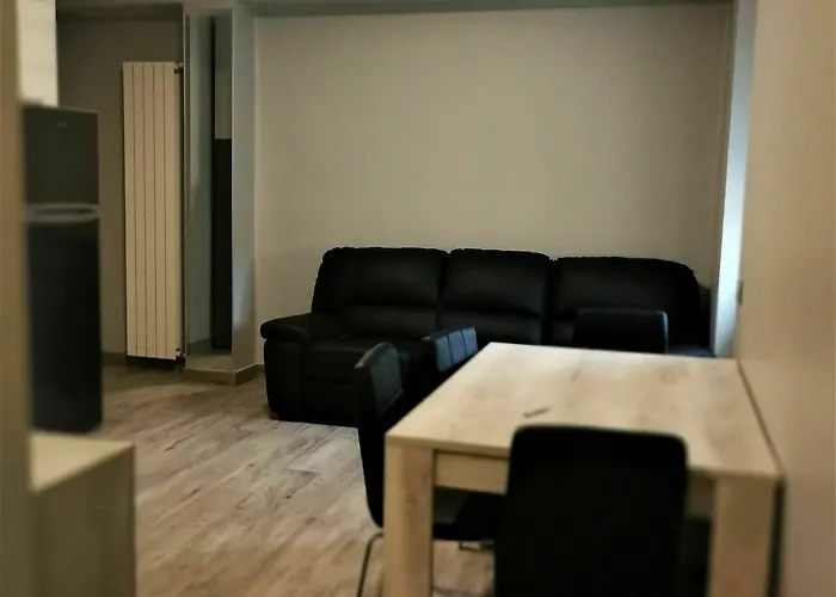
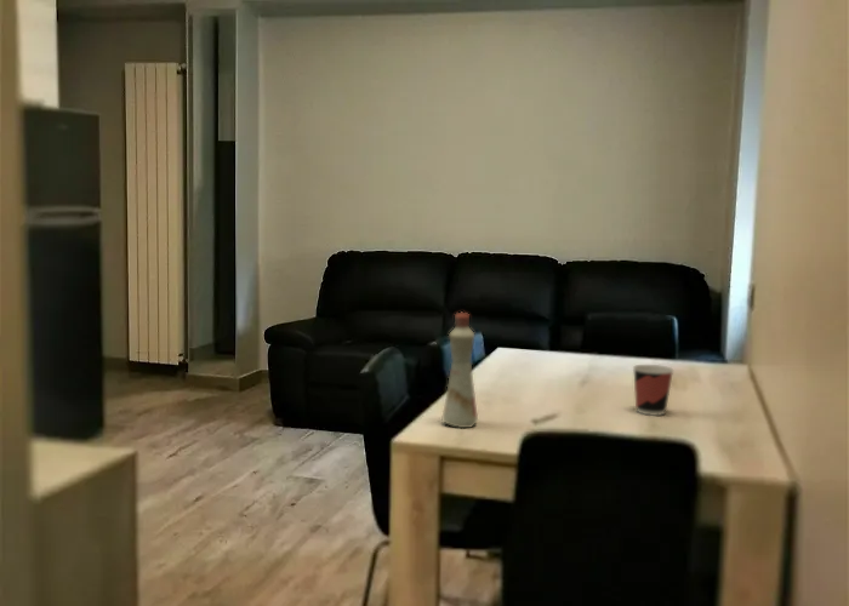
+ bottle (460, 367)
+ cup (651, 390)
